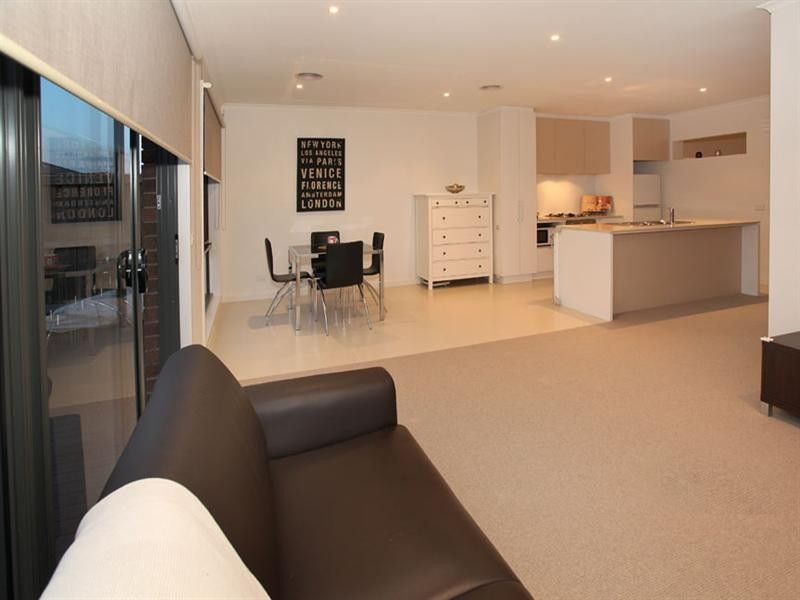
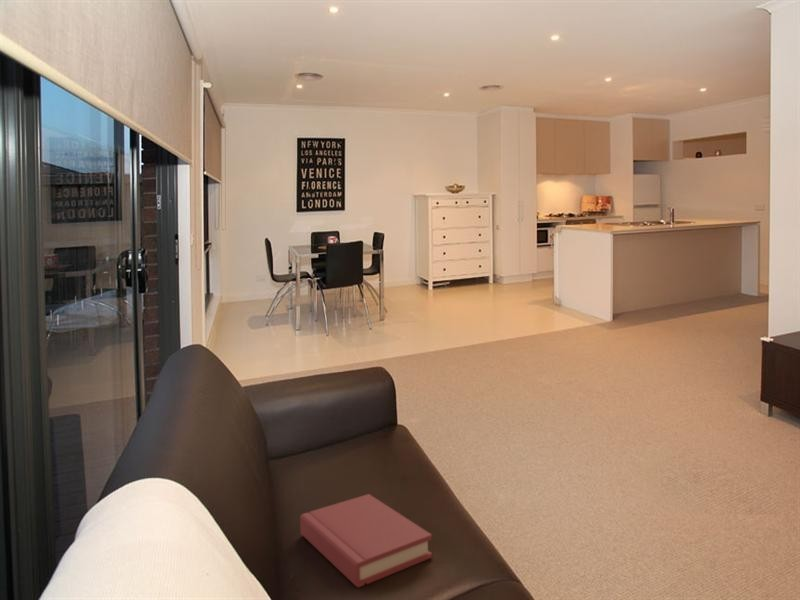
+ hardback book (363, 535)
